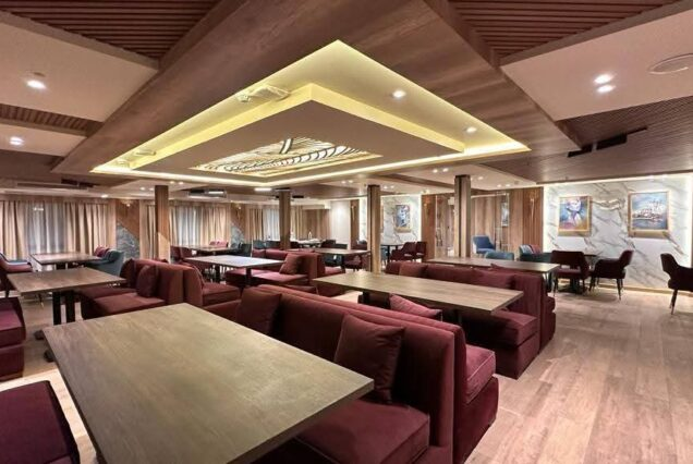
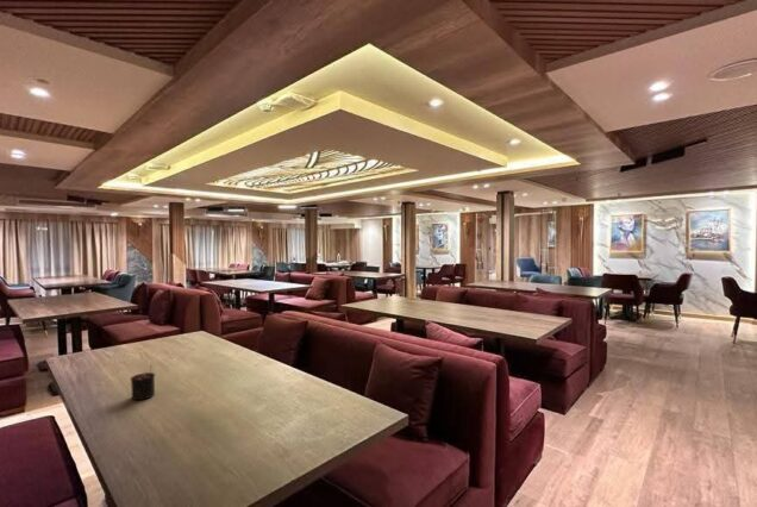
+ candle (143, 381)
